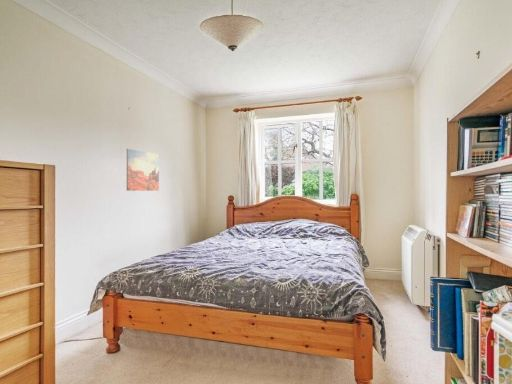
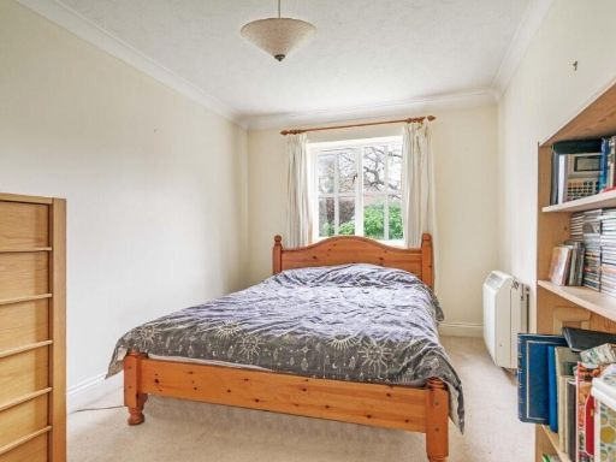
- wall art (143, 171)
